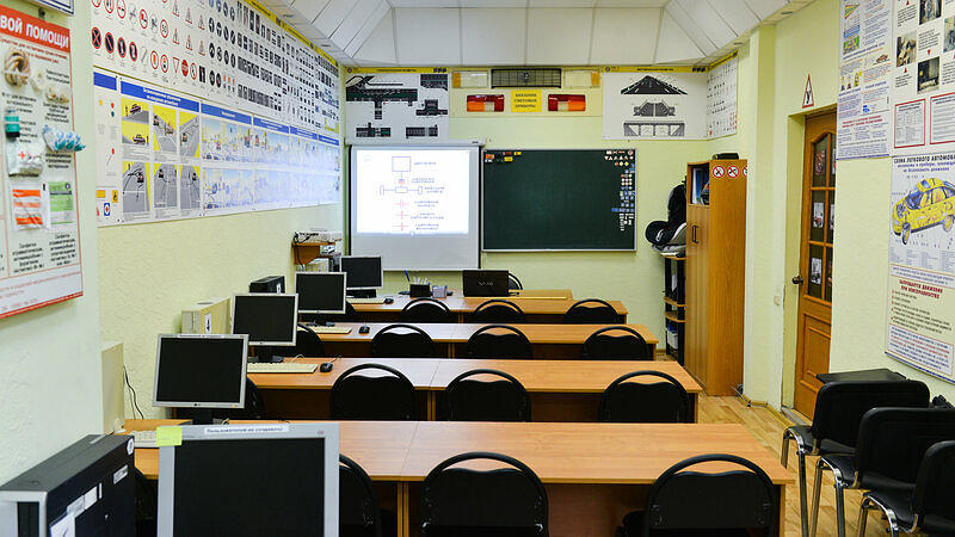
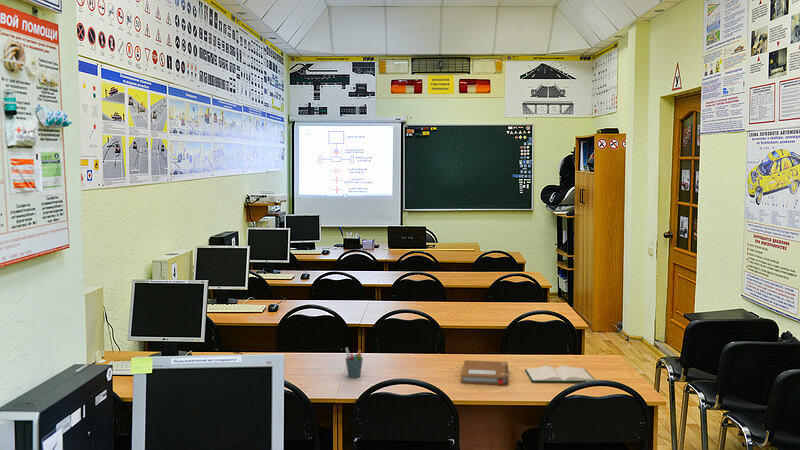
+ pen holder (354, 362)
+ notebook (485, 372)
+ hardback book (559, 373)
